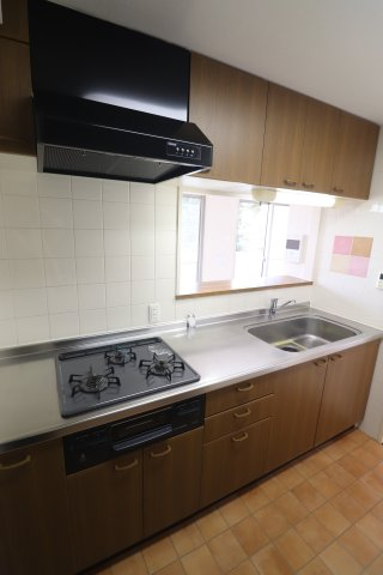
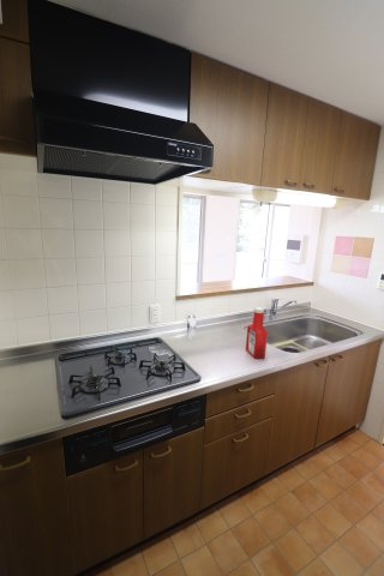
+ soap bottle (257, 331)
